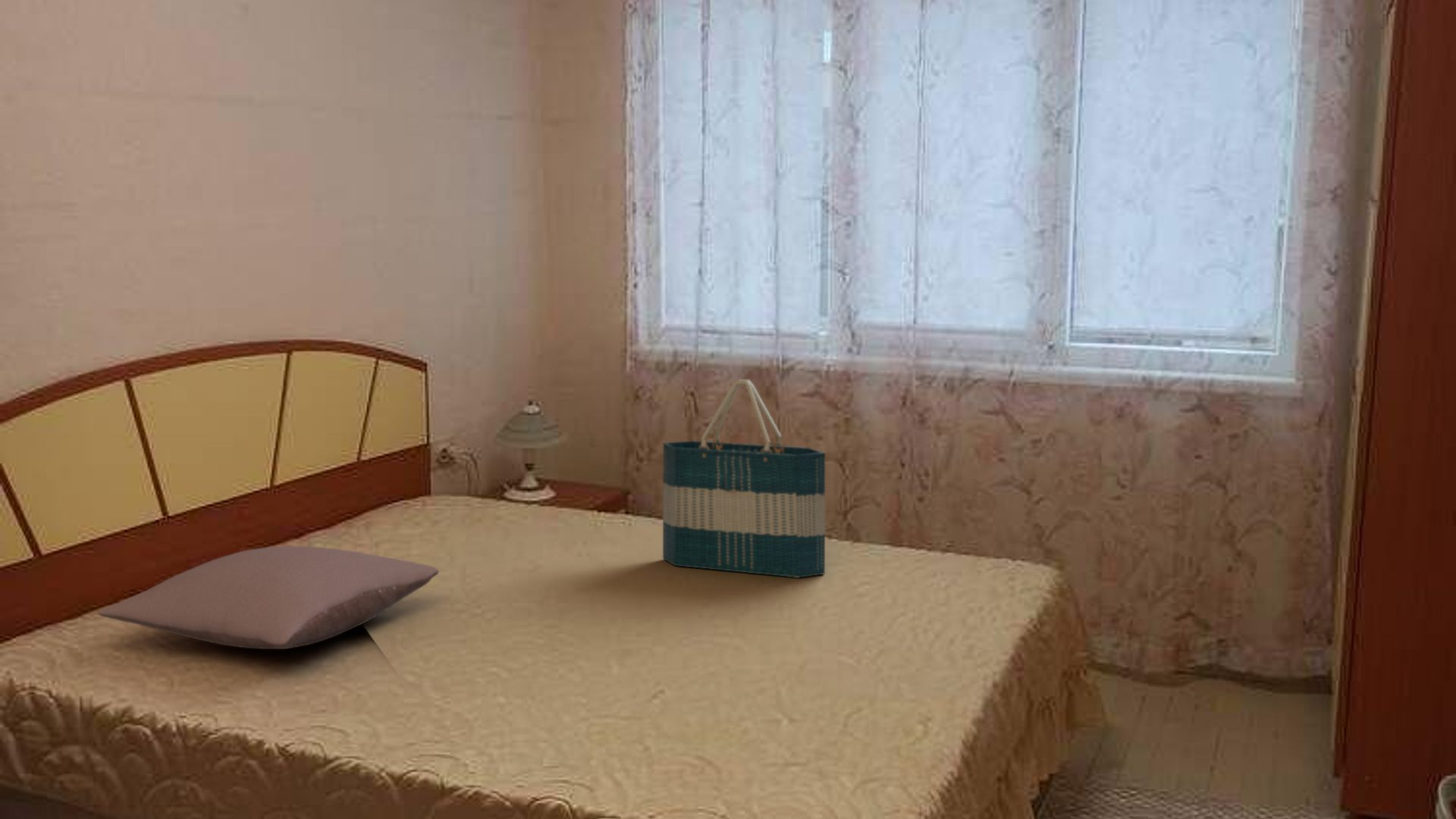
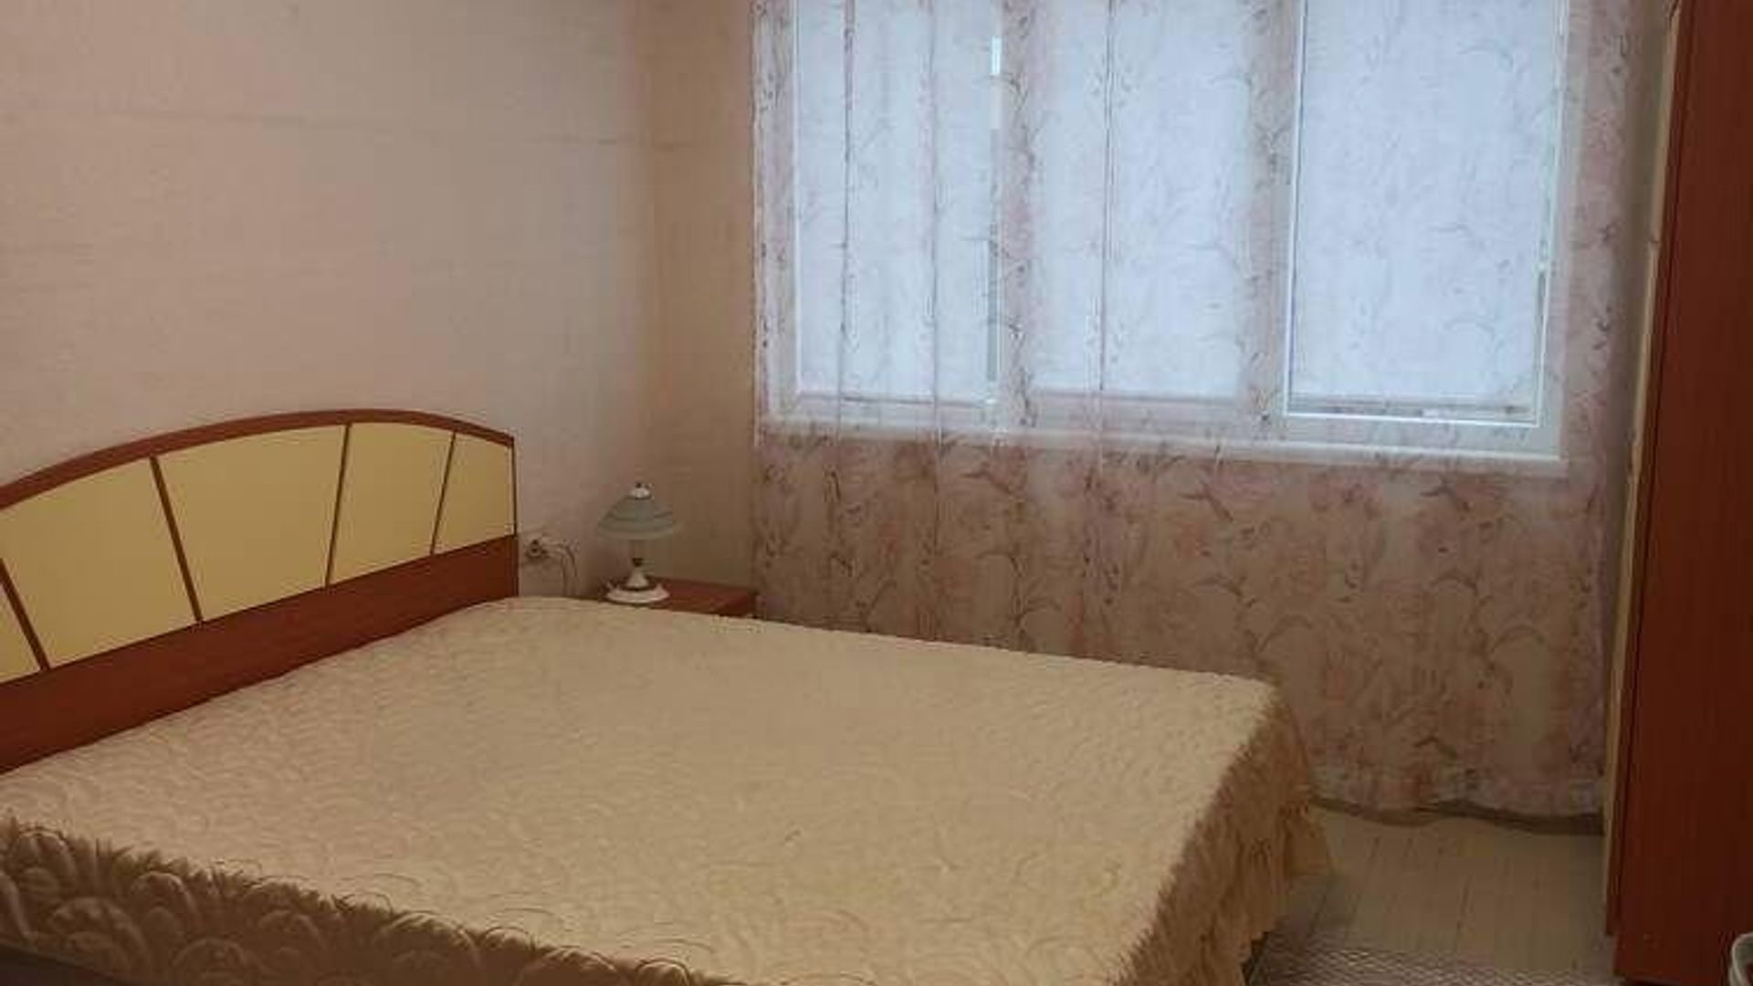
- tote bag (742, 474)
- pillow (276, 594)
